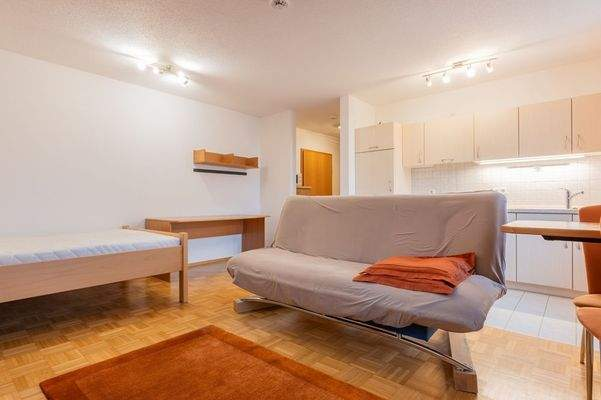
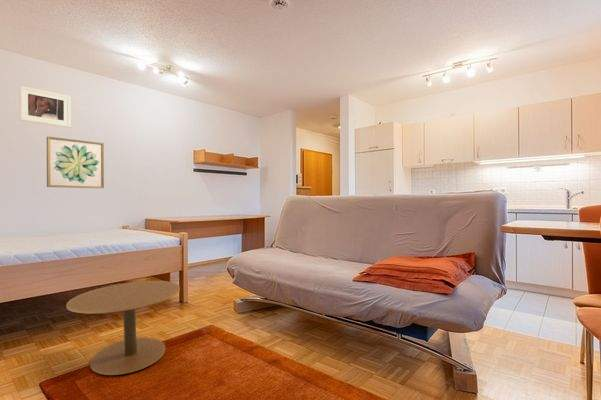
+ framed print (46, 107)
+ side table (127, 323)
+ wall art (76, 163)
